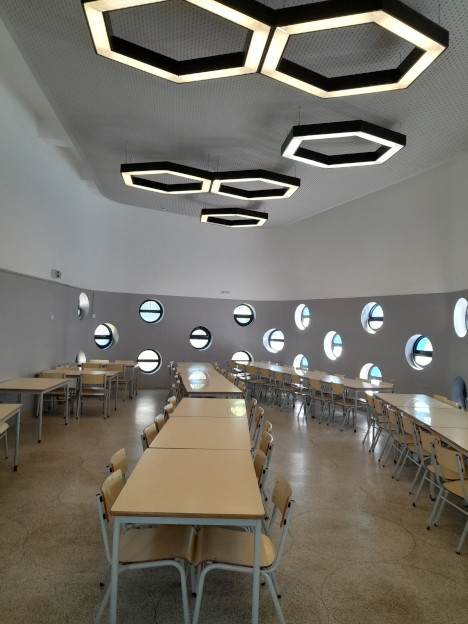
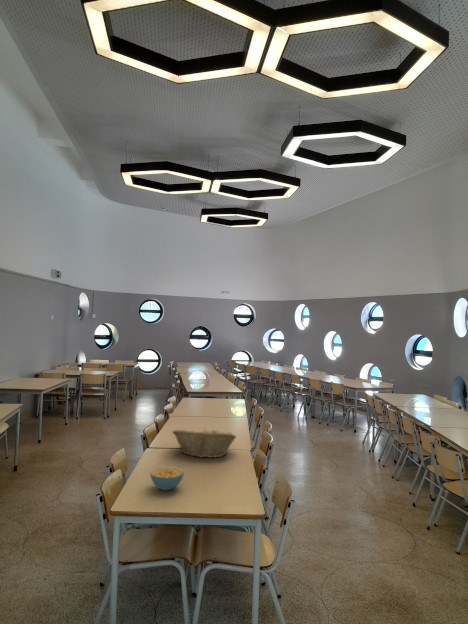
+ cereal bowl (166, 480)
+ fruit basket (204, 439)
